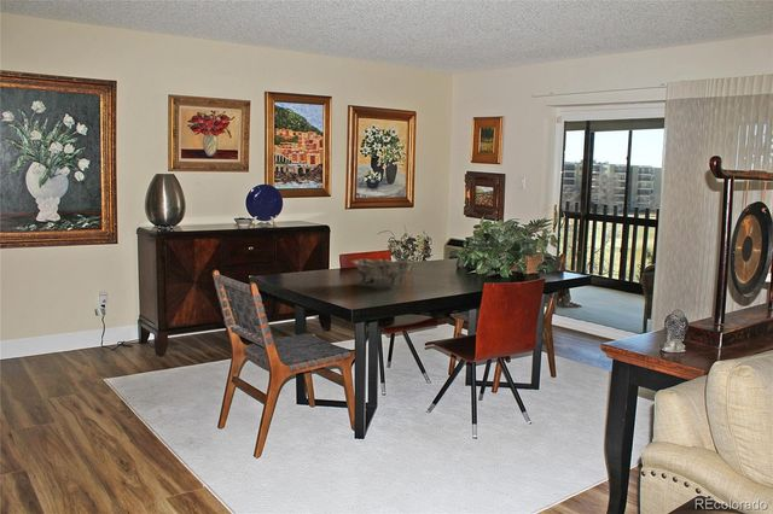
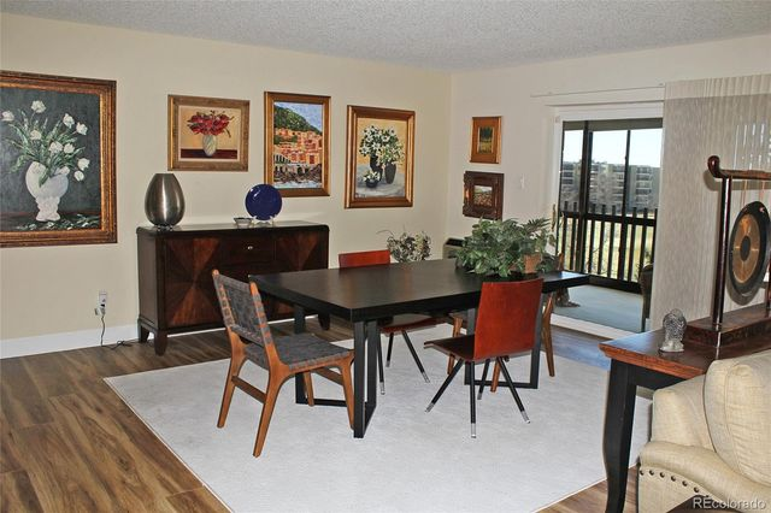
- decorative bowl (382, 271)
